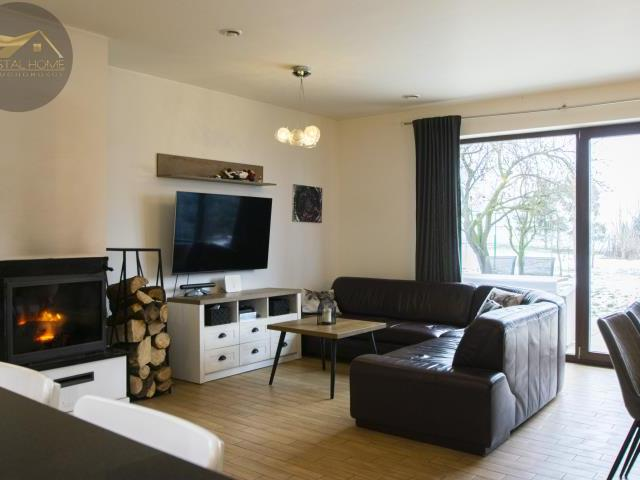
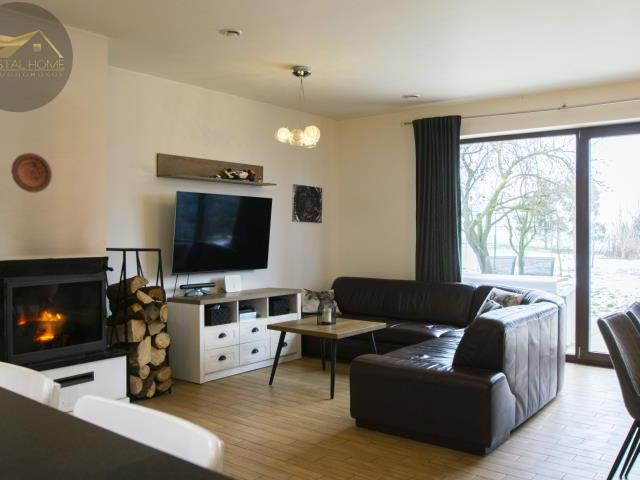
+ decorative plate (31, 172)
